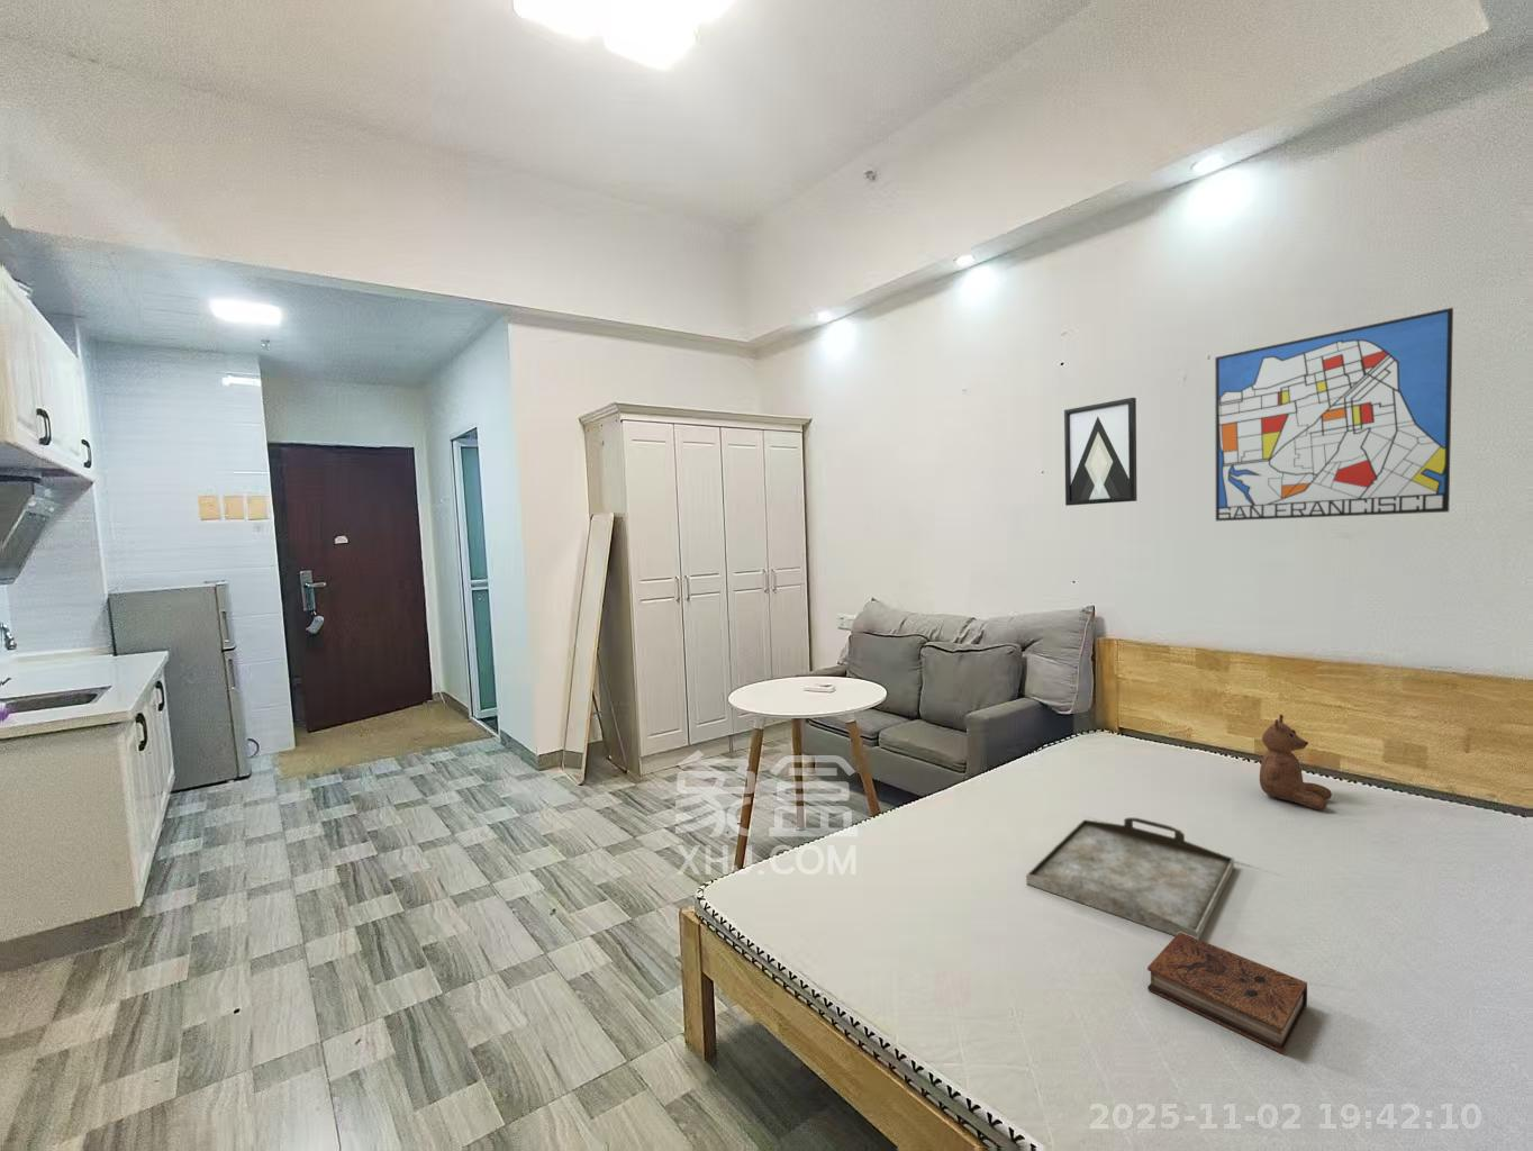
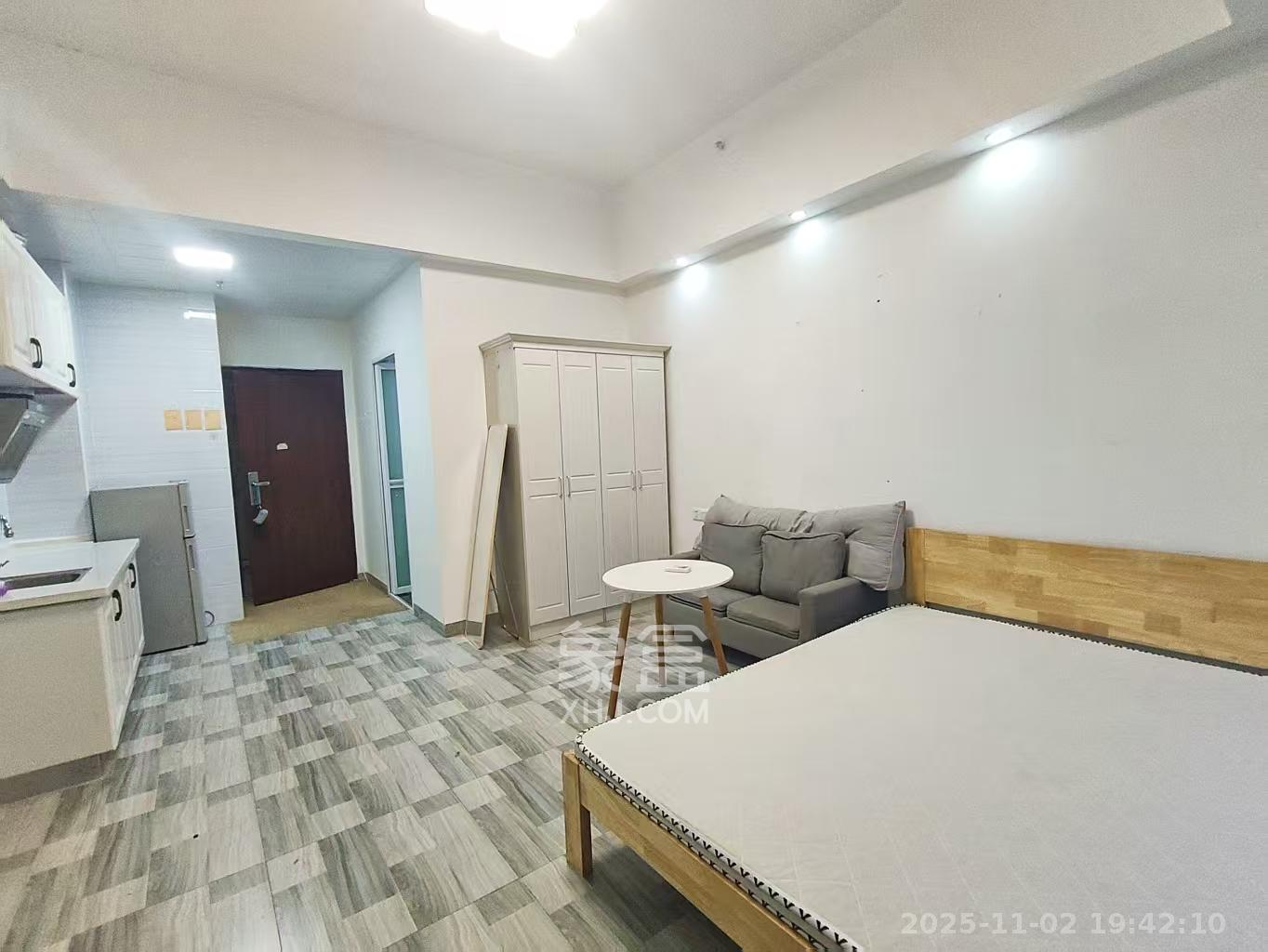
- wall art (1320, 426)
- book (1225, 985)
- serving tray (1130, 862)
- wall art (1099, 453)
- teddy bear (1294, 759)
